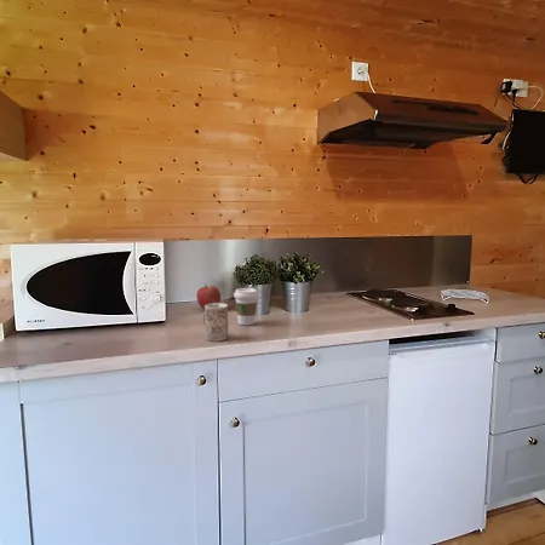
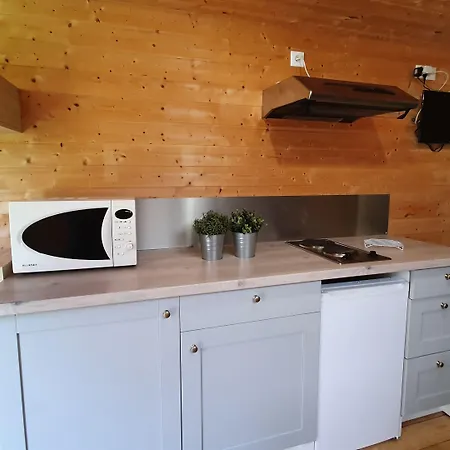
- coffee cup (246, 306)
- apple (208, 296)
- mug (214, 320)
